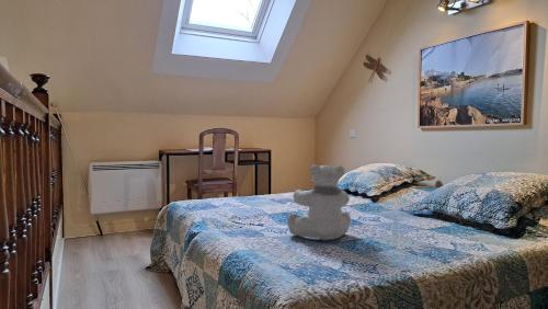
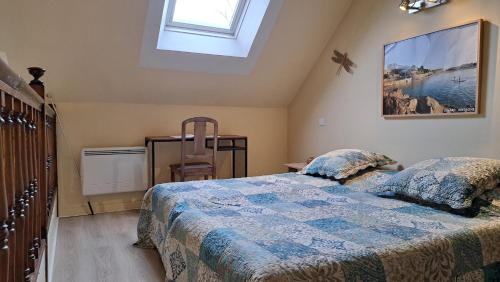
- teddy bear (319, 199)
